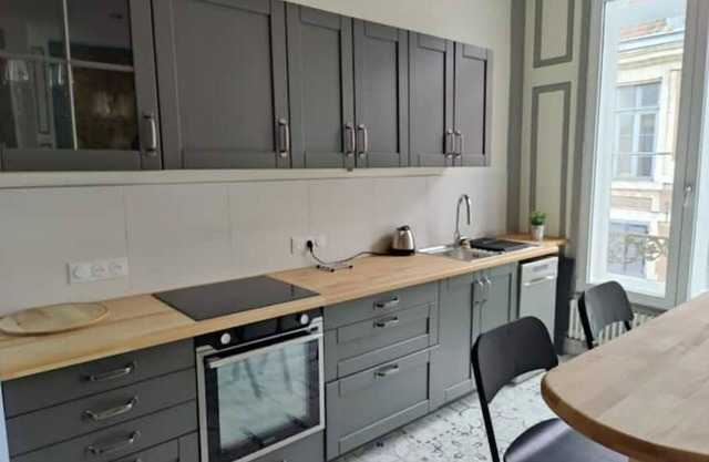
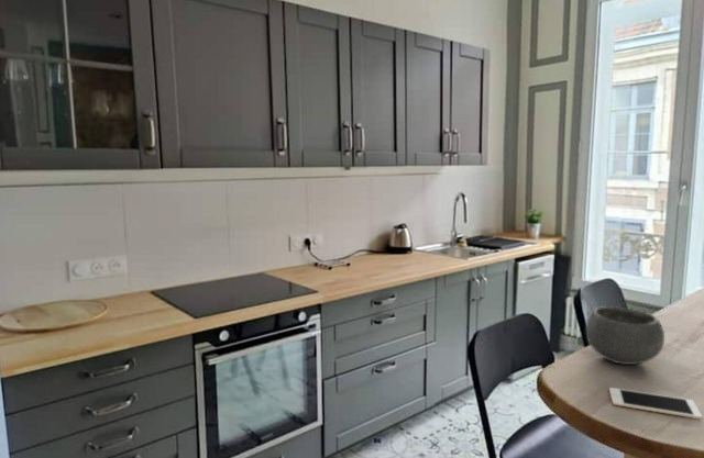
+ cell phone (652, 402)
+ bowl (623, 337)
